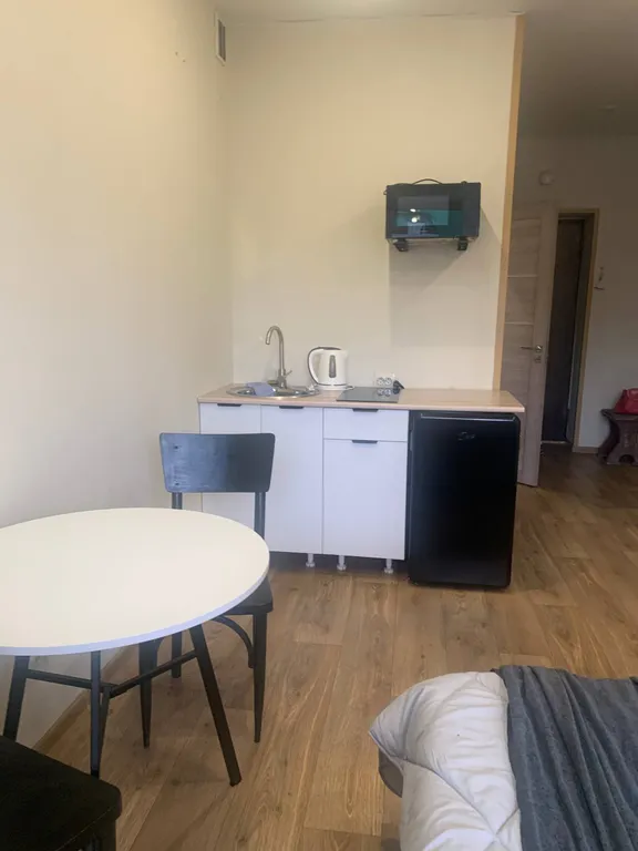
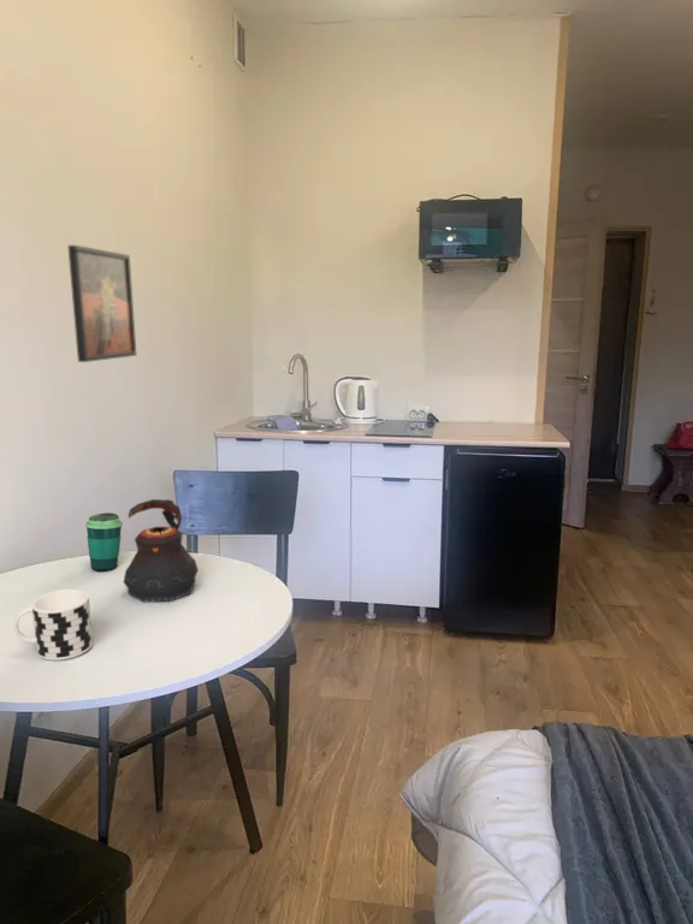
+ cup (53, 626)
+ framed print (105, 304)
+ teapot (161, 544)
+ cup (105, 541)
